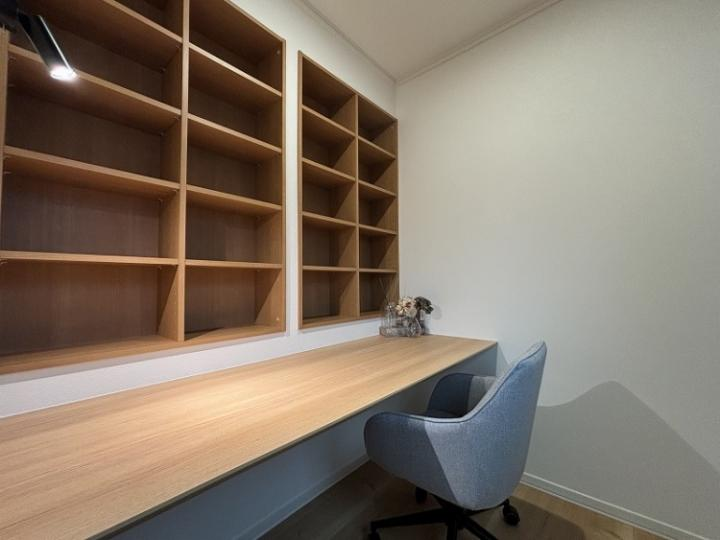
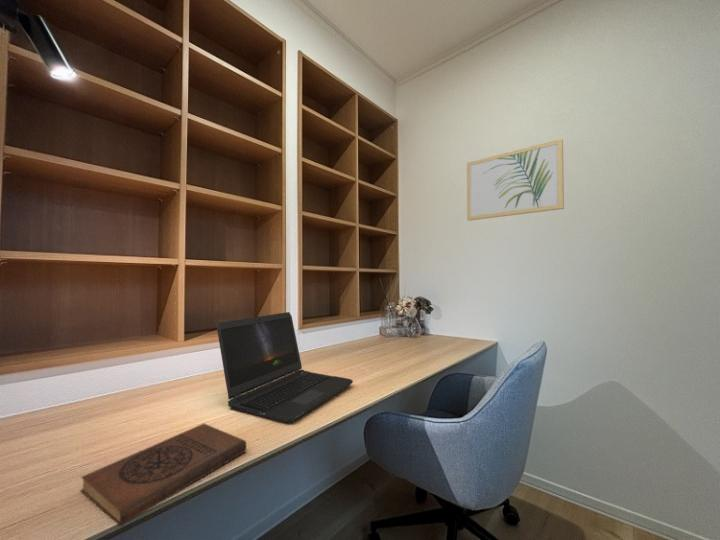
+ wall art (510, 183)
+ book (171, 463)
+ laptop computer (290, 357)
